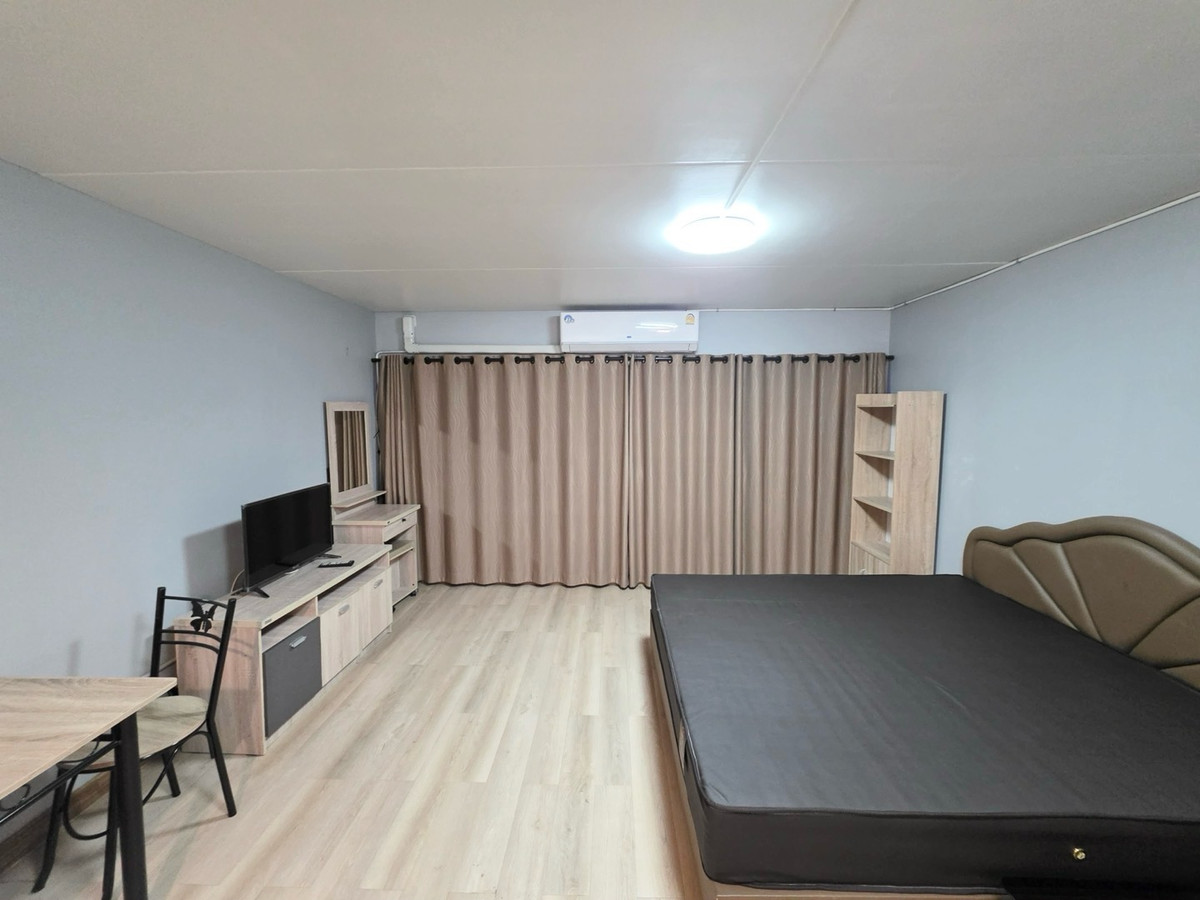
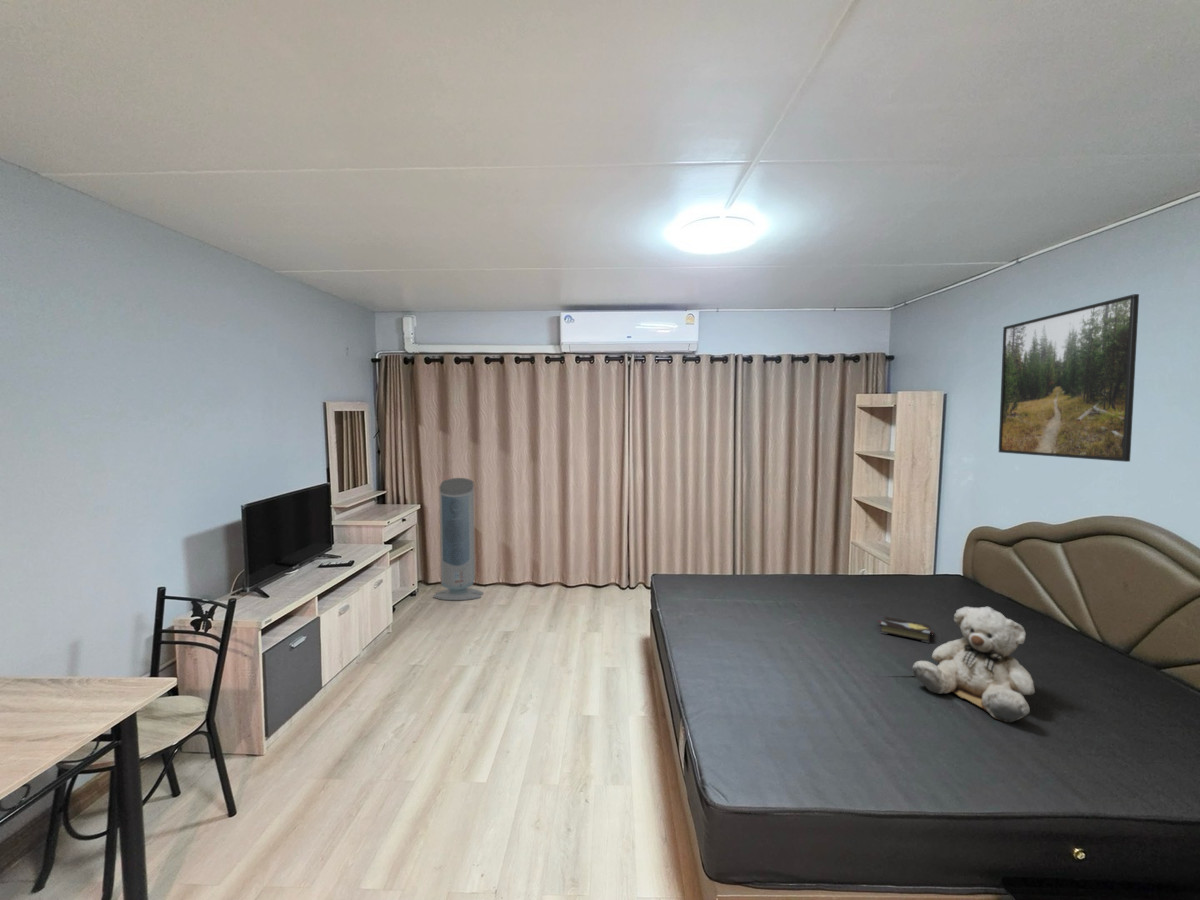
+ air purifier (457, 537)
+ teddy bear (976, 653)
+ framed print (1058, 385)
+ hardback book (905, 627)
